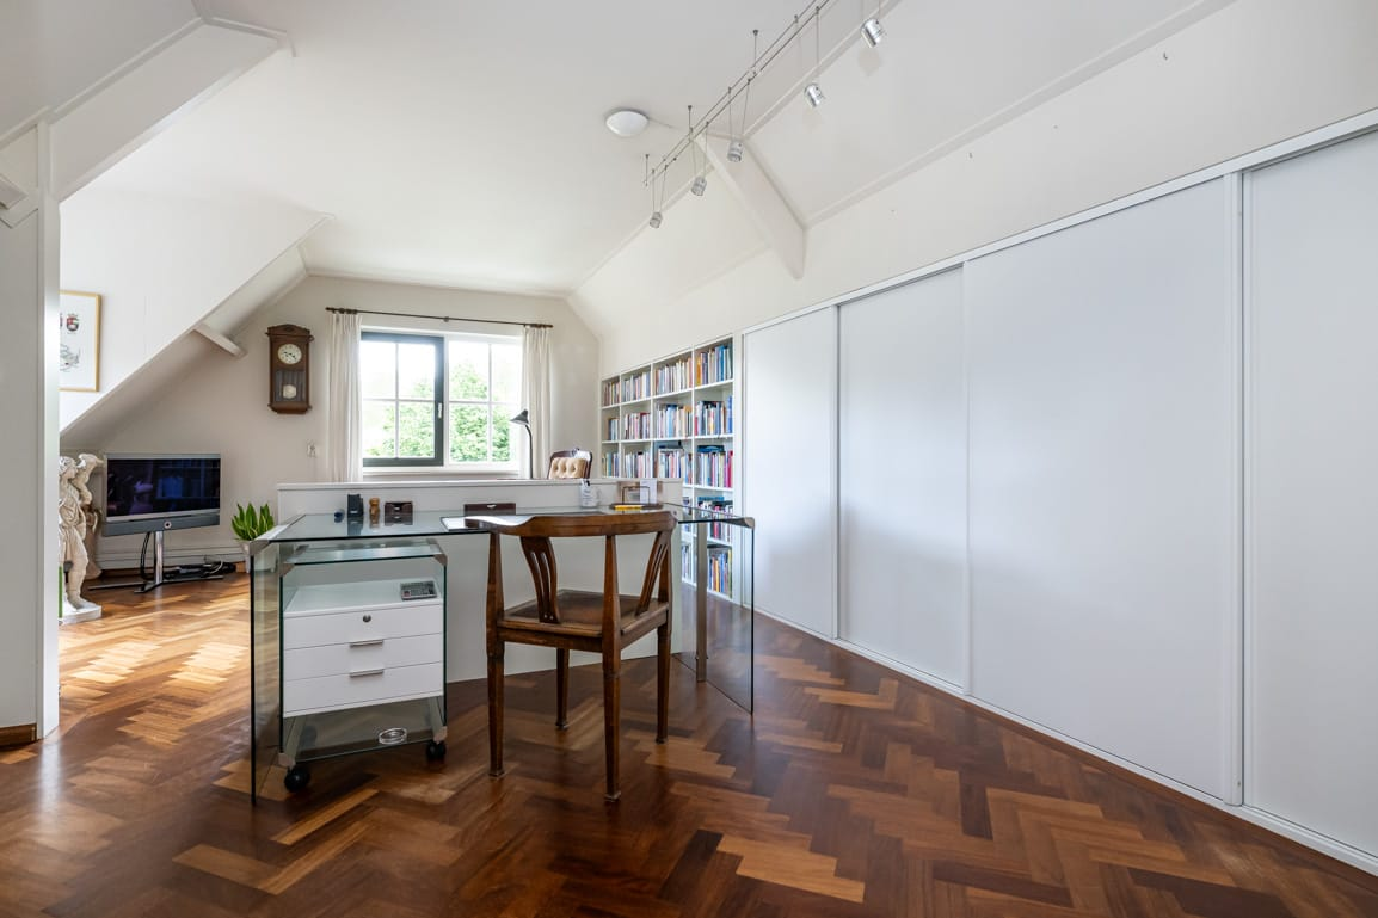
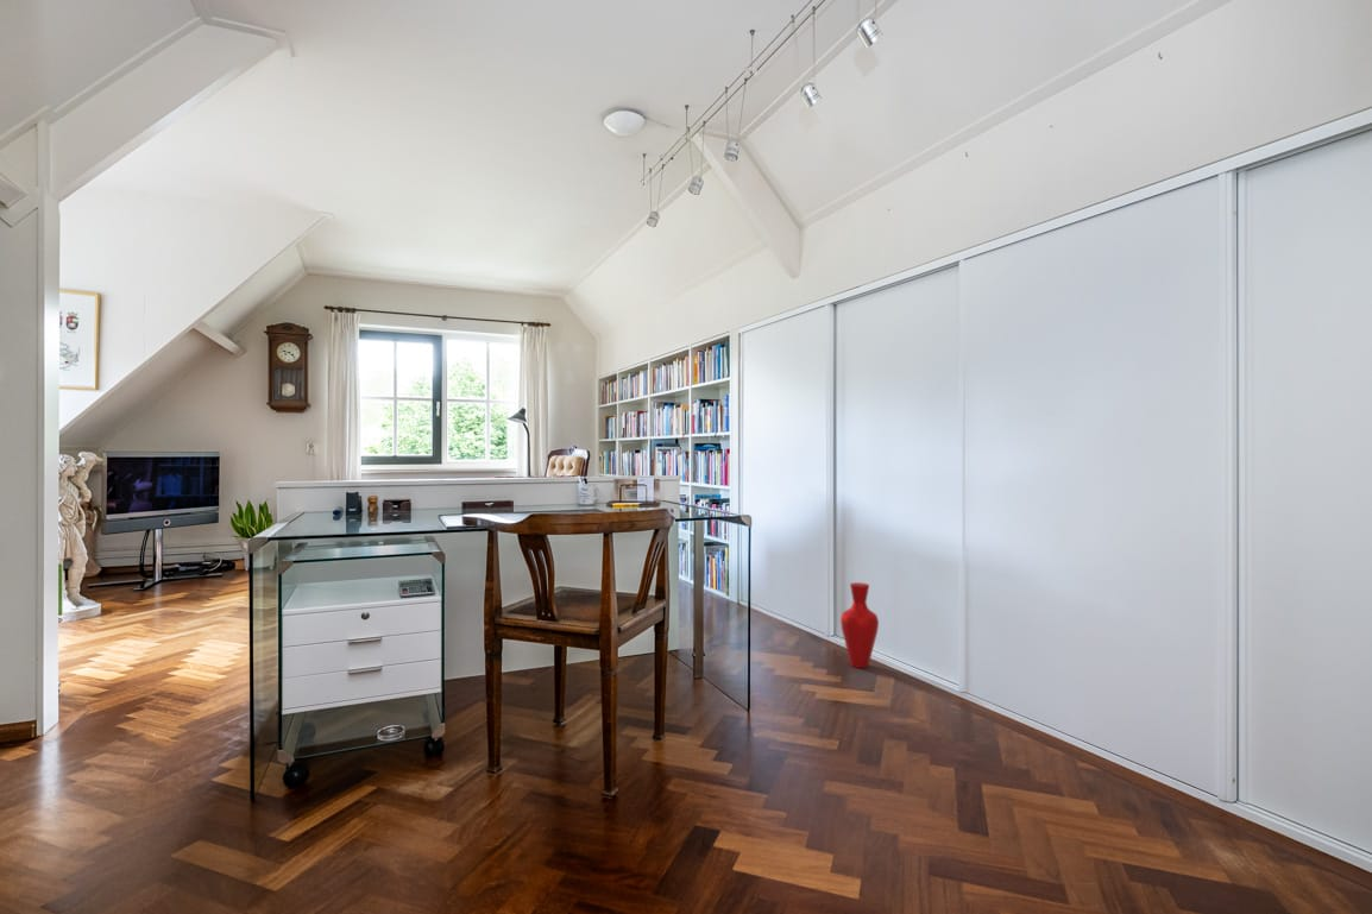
+ vase (858, 624)
